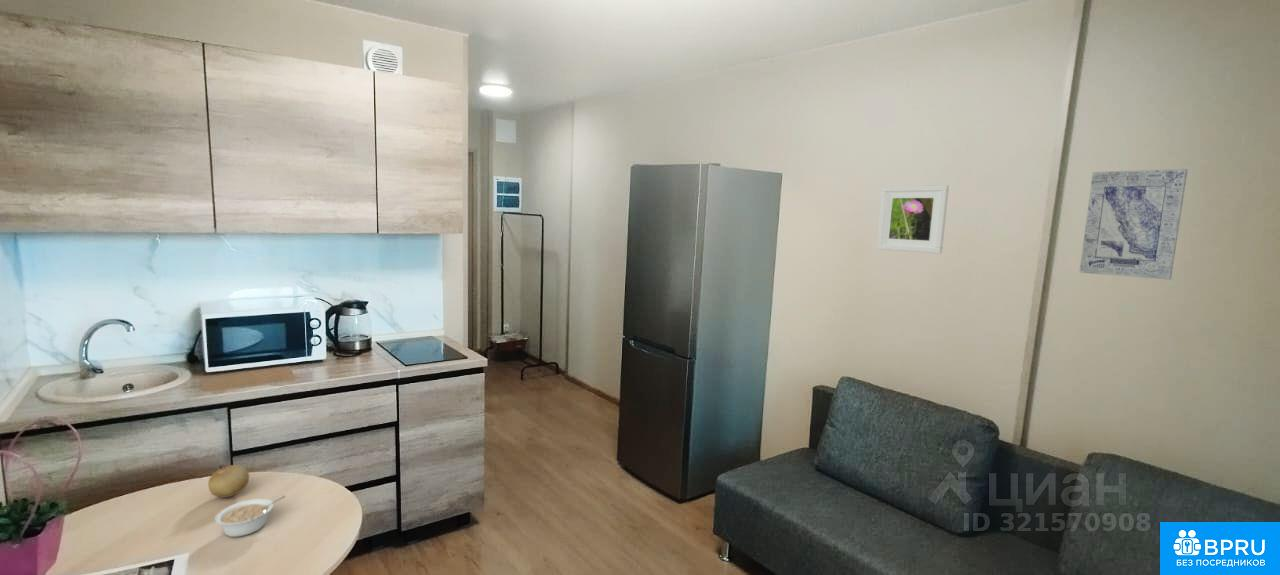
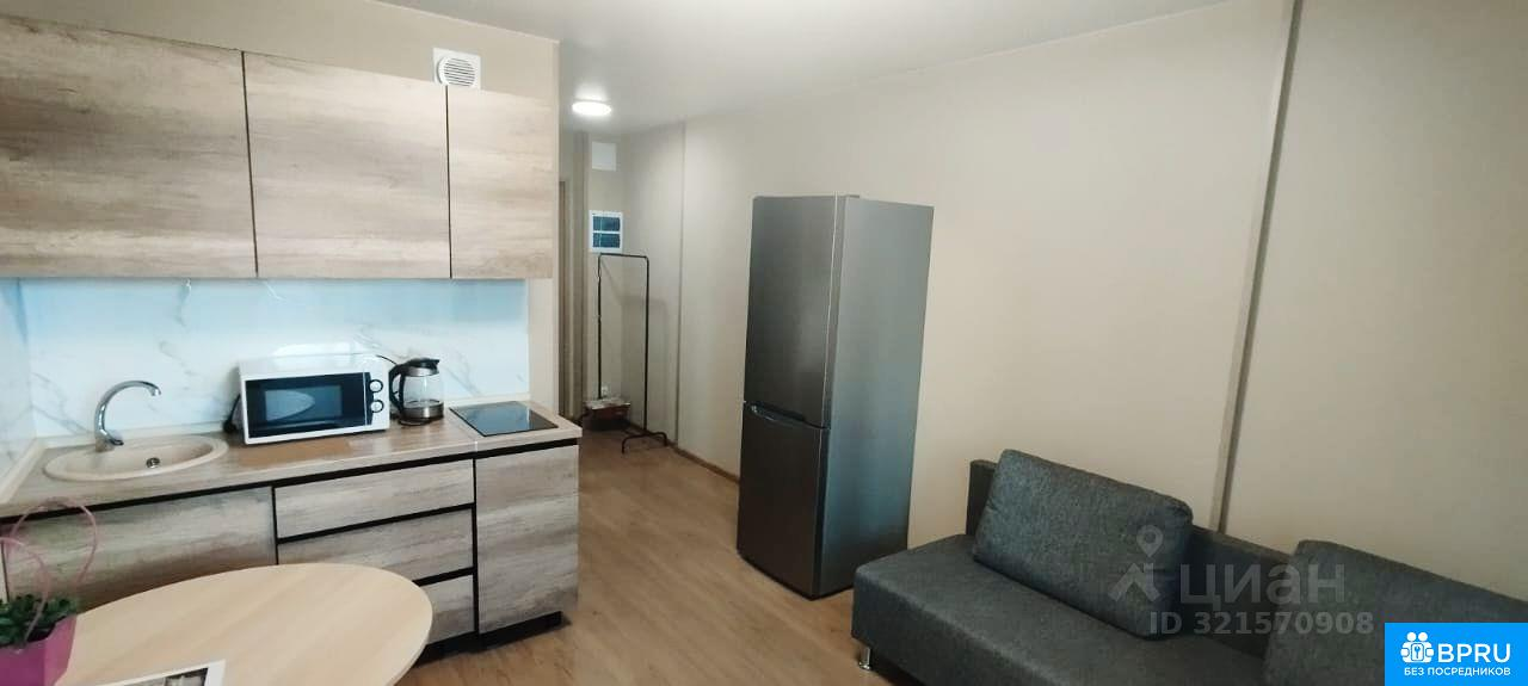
- fruit (228, 479)
- wall art (1130, 223)
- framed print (911, 218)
- legume (247, 516)
